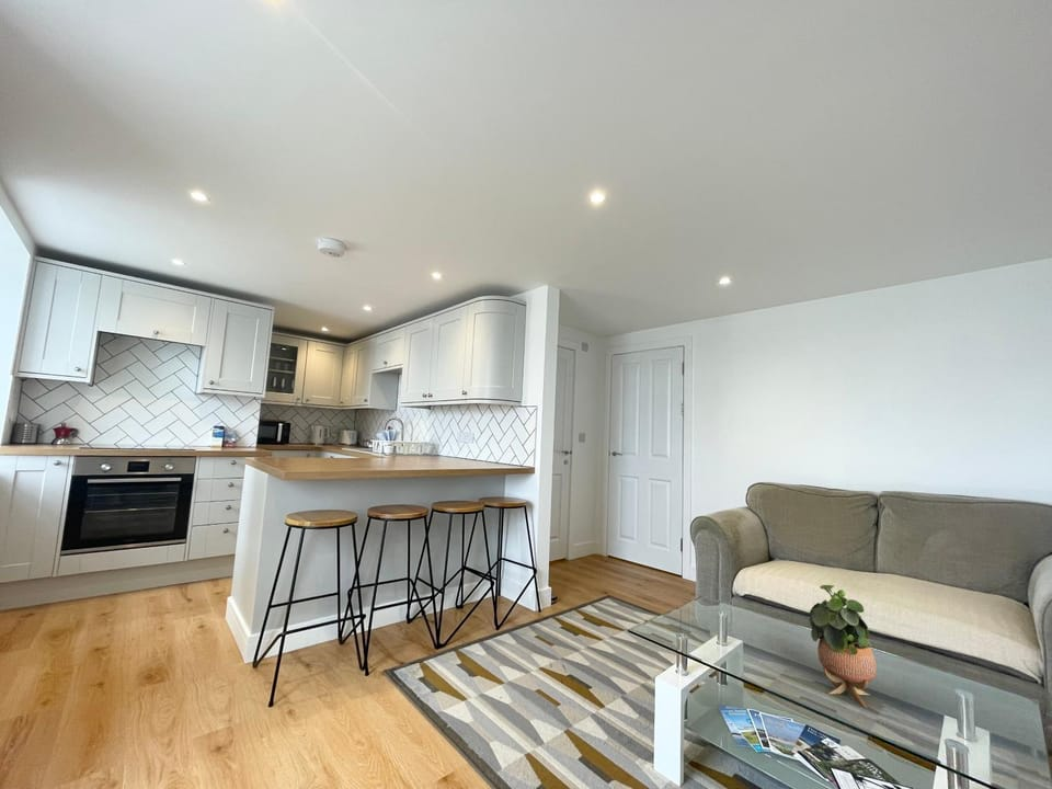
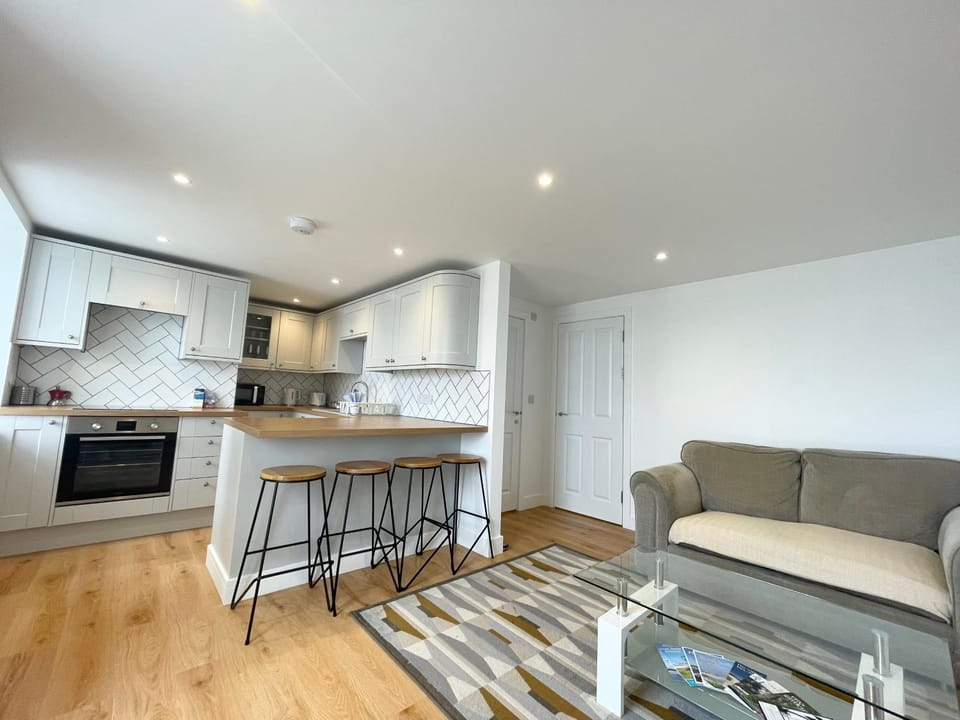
- potted plant (839, 637)
